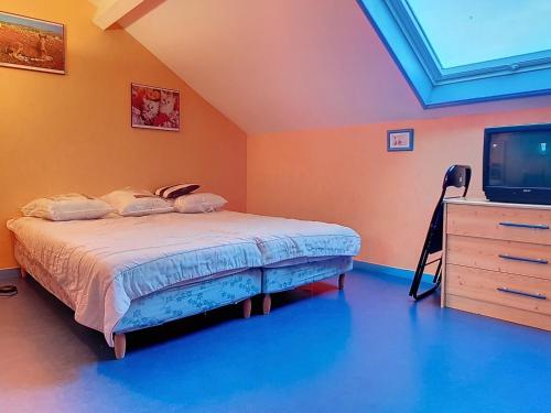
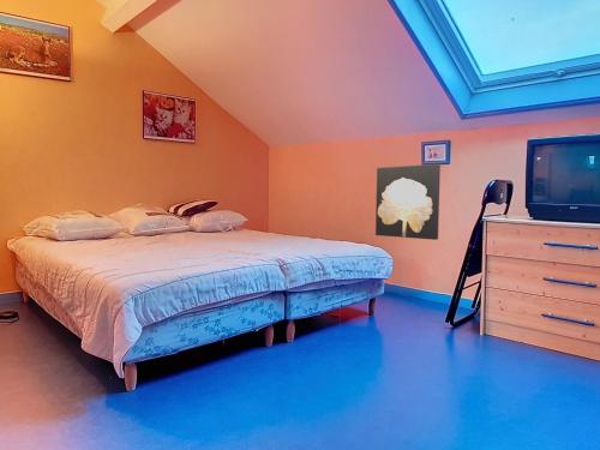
+ wall art (406, 202)
